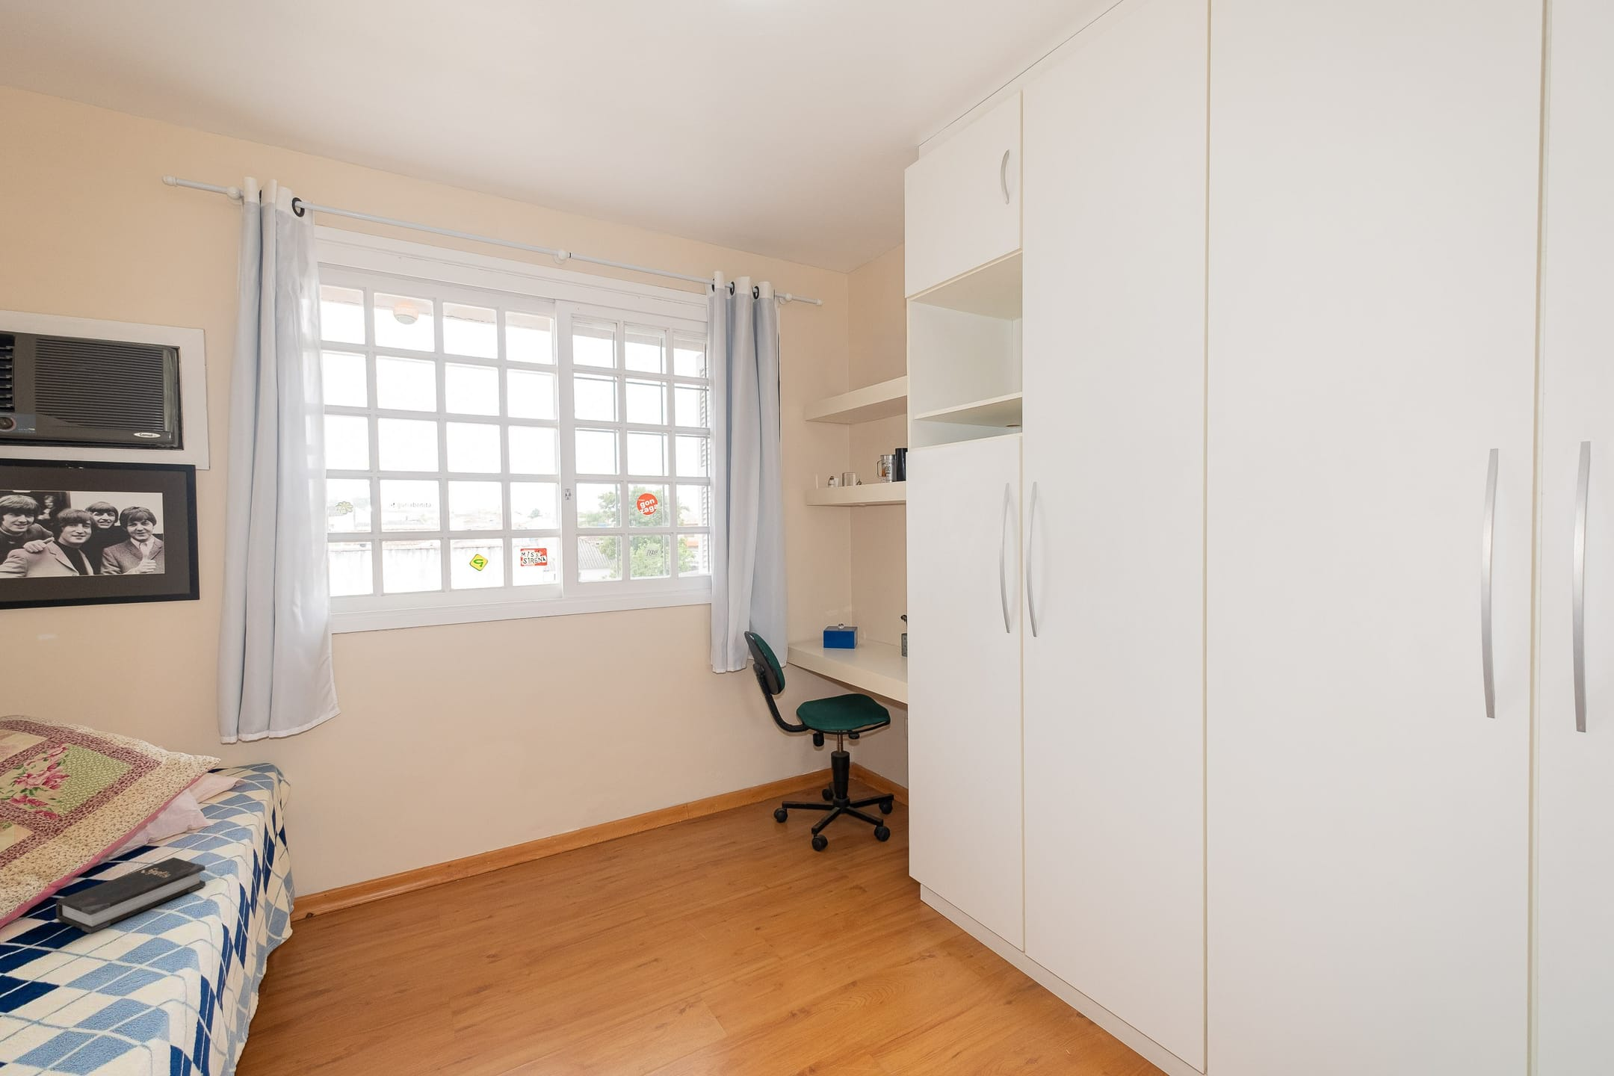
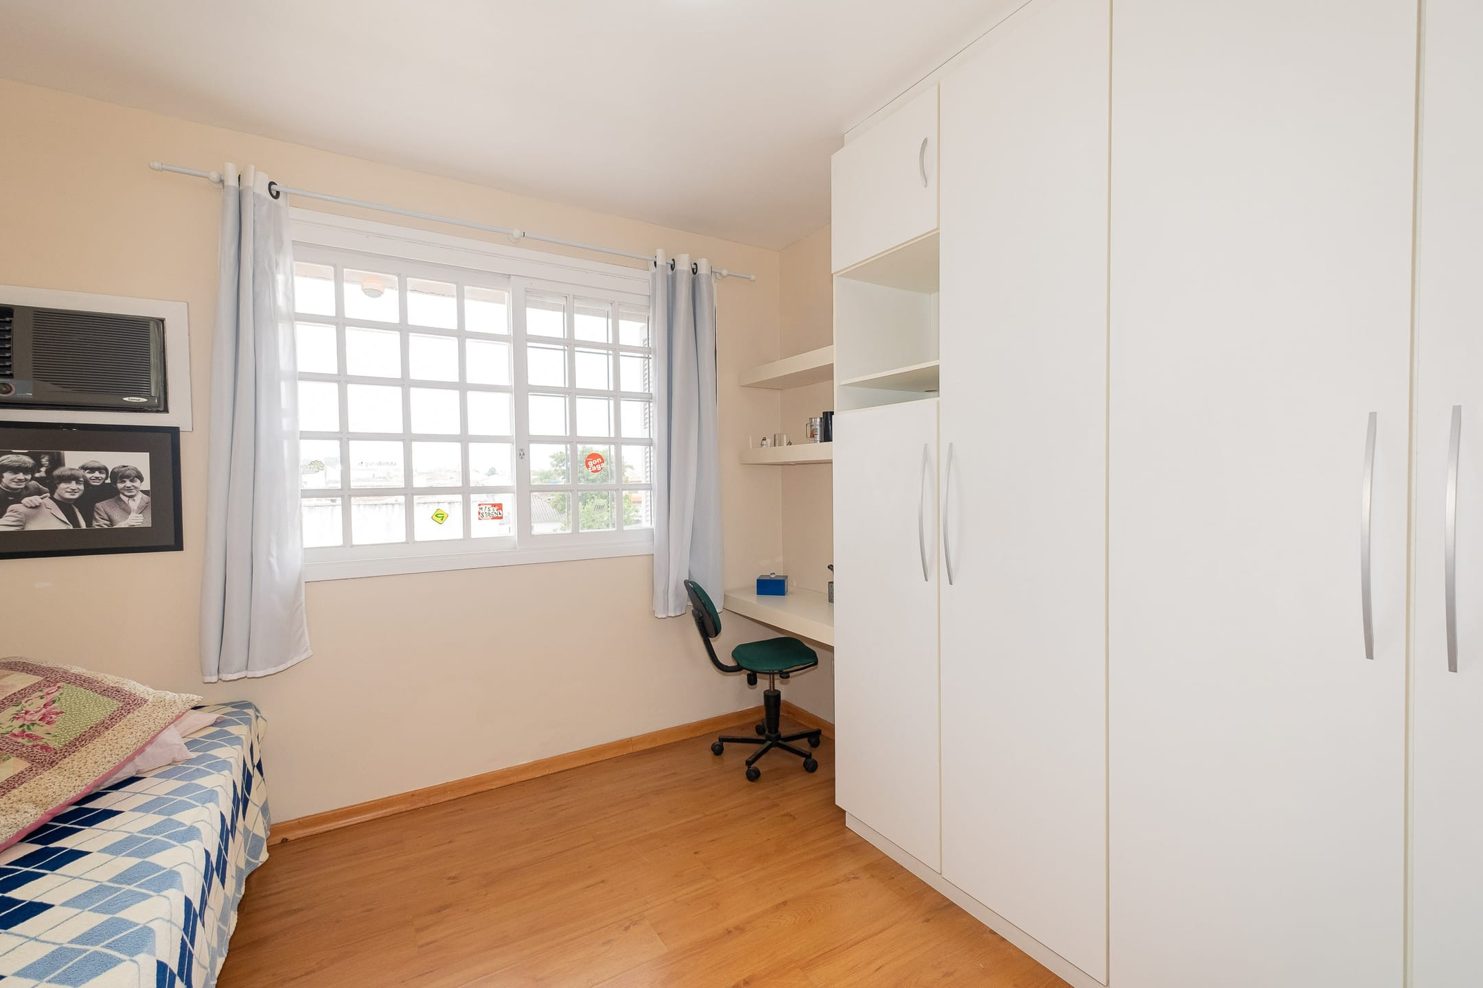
- hardback book (133, 891)
